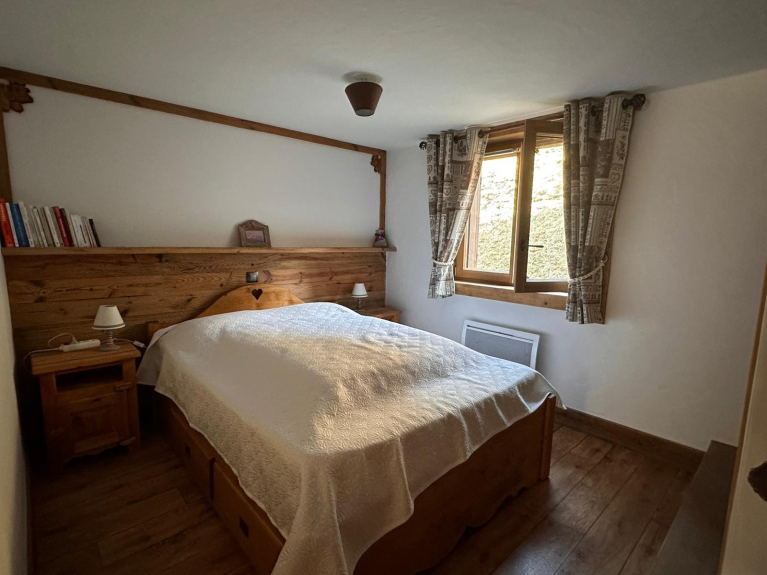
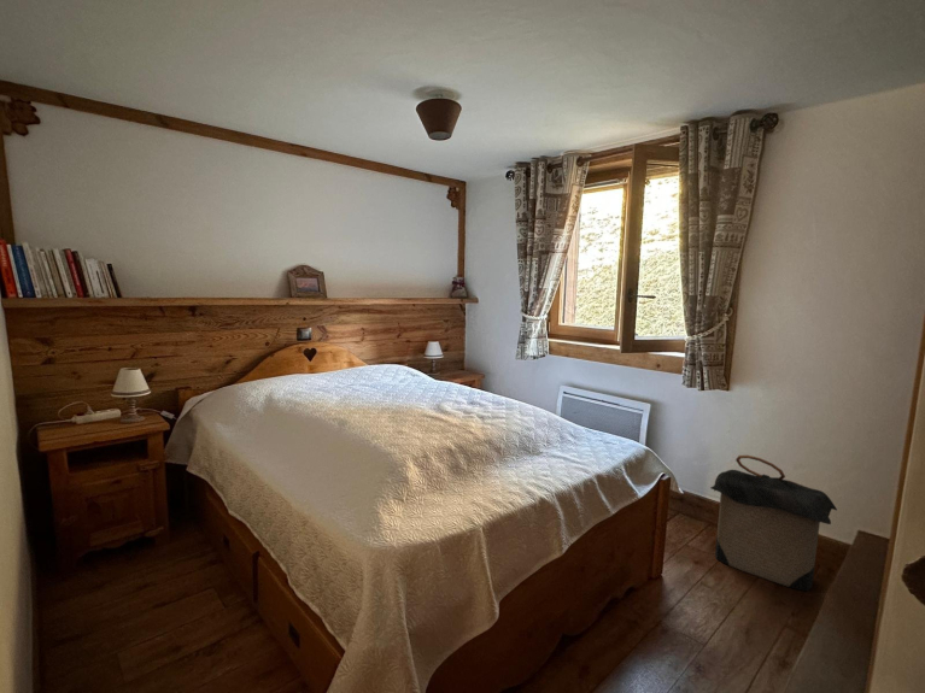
+ laundry hamper (769, 512)
